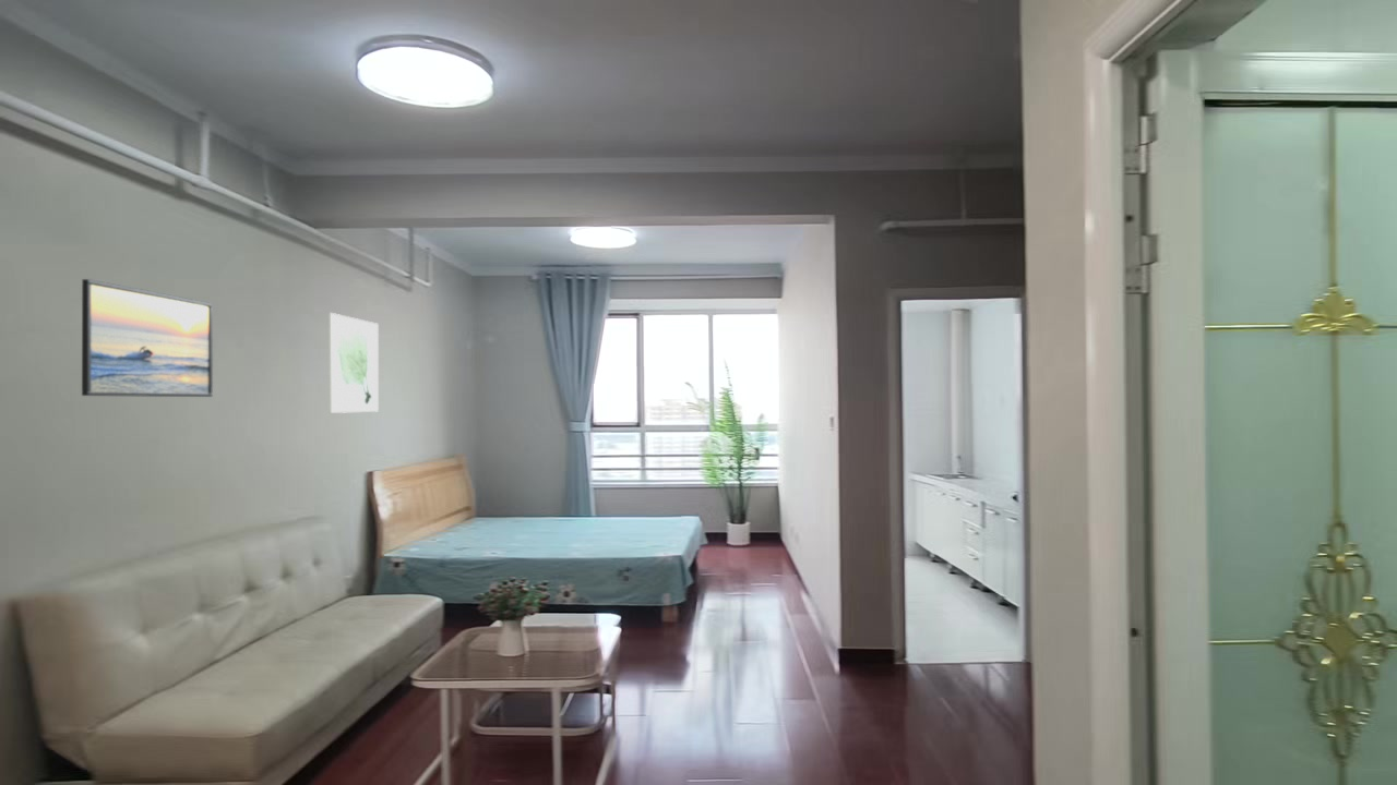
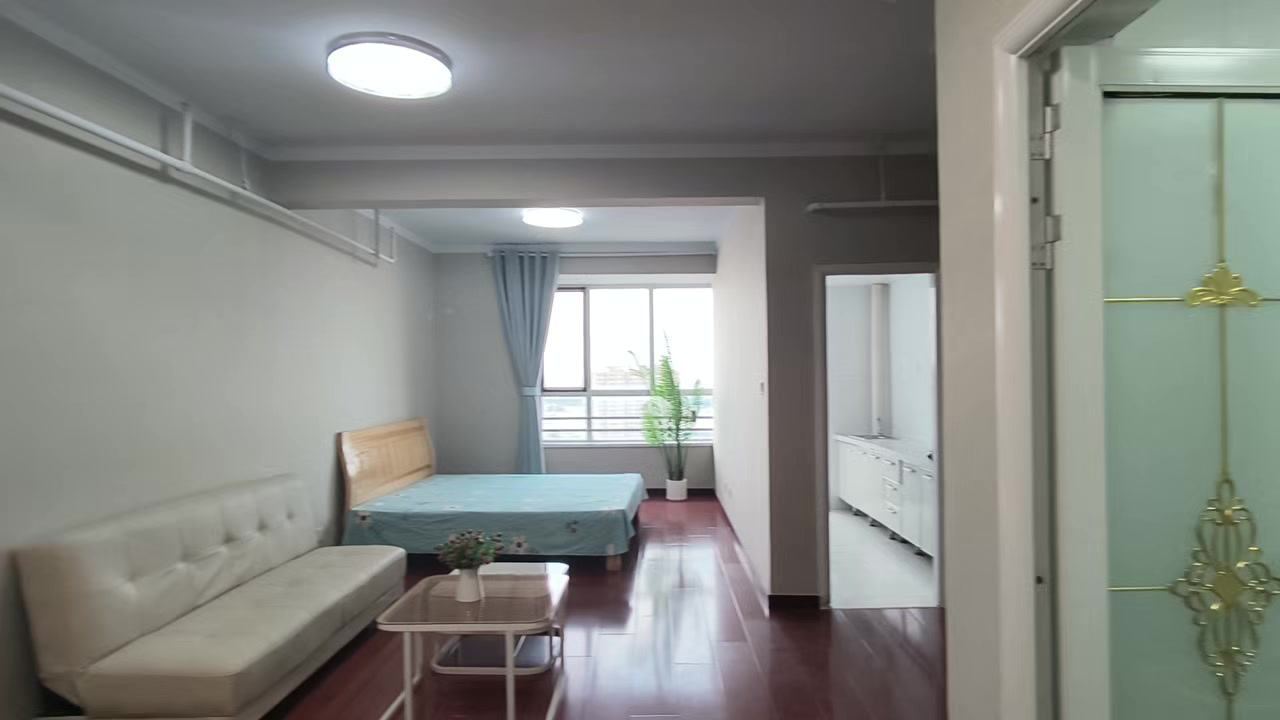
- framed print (154, 343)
- wall art (355, 365)
